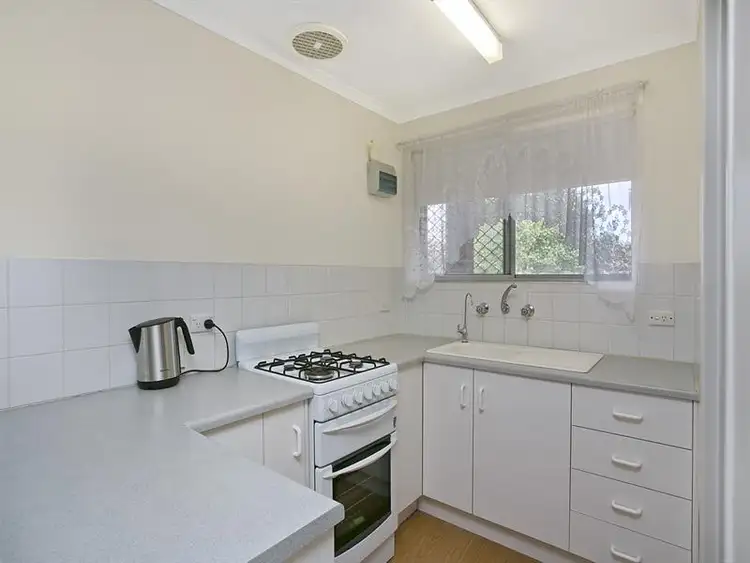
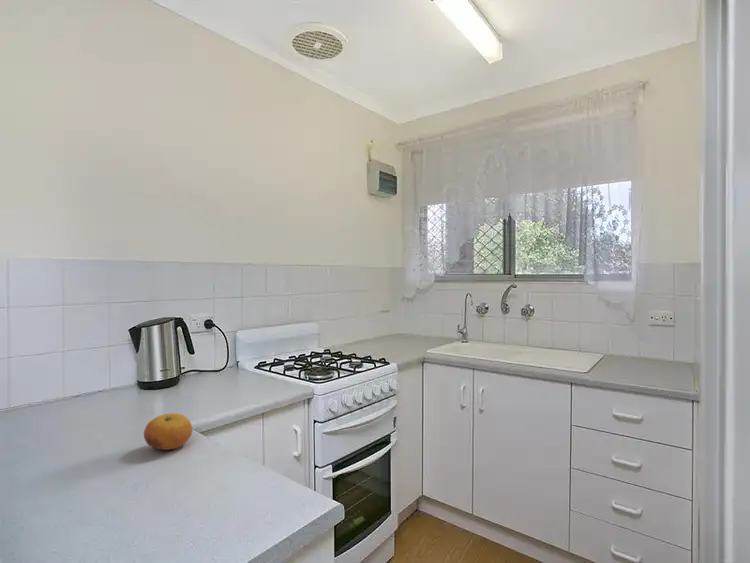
+ fruit (168, 431)
